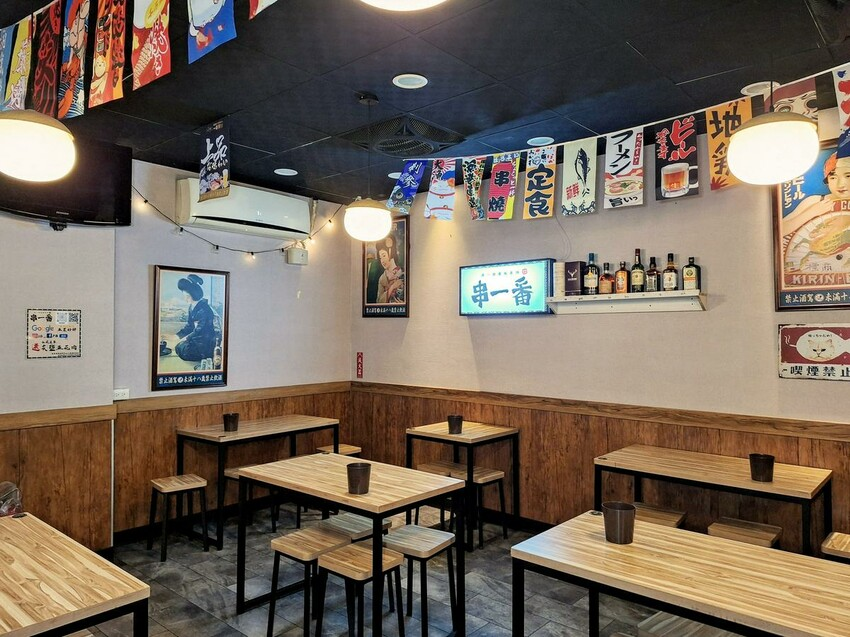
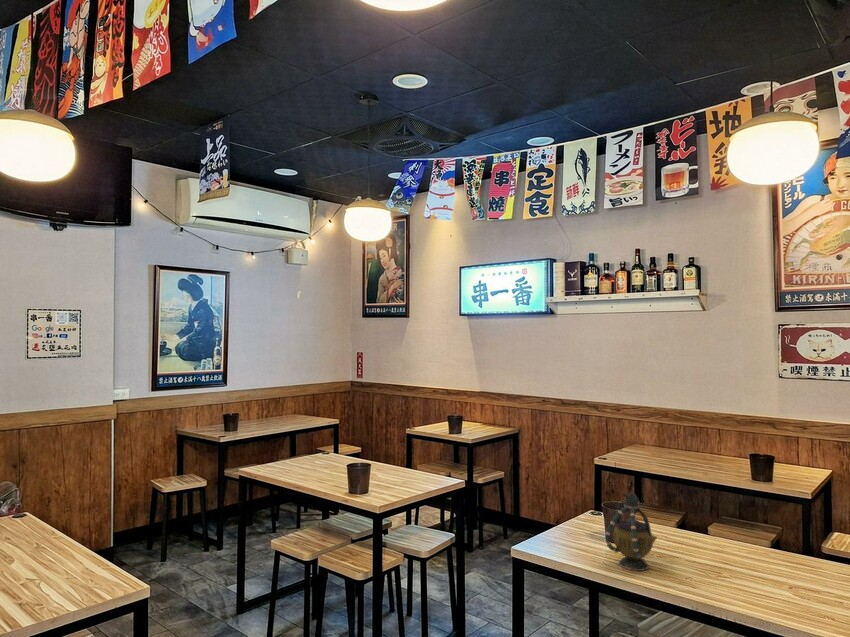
+ teapot (637, 525)
